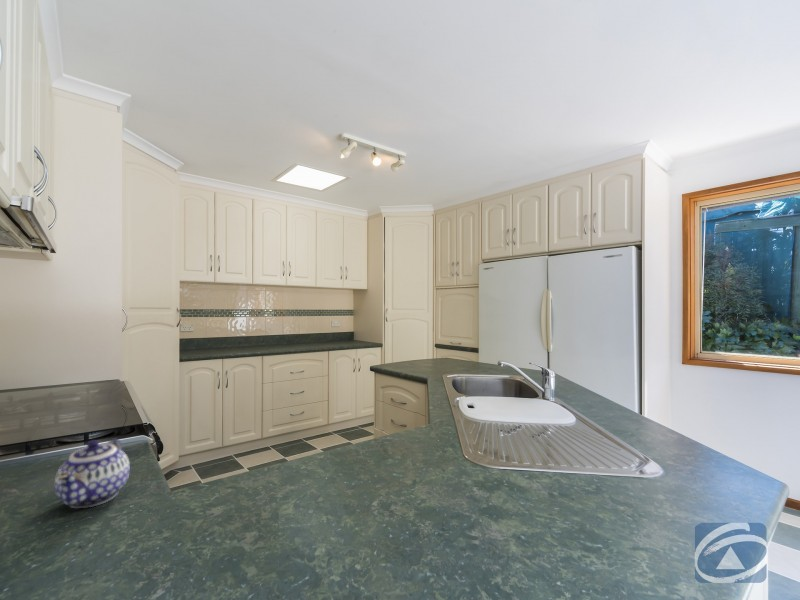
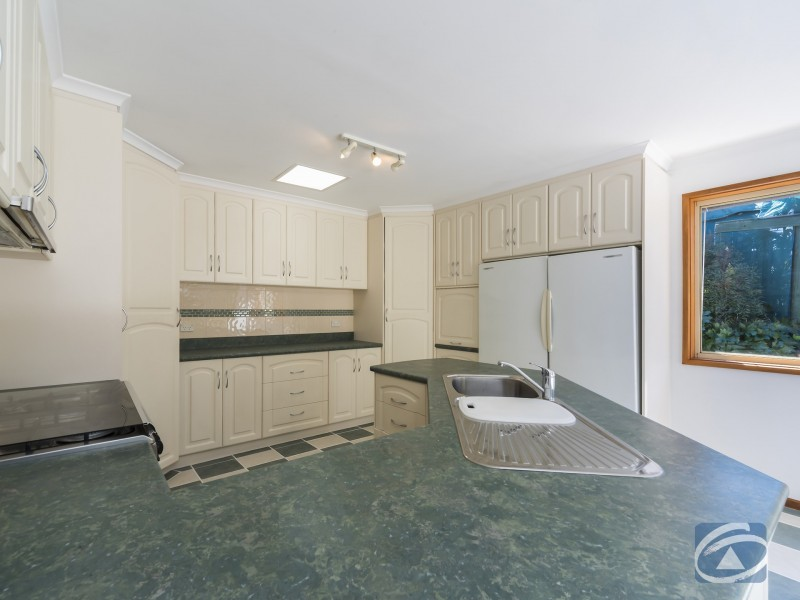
- teapot (93, 469)
